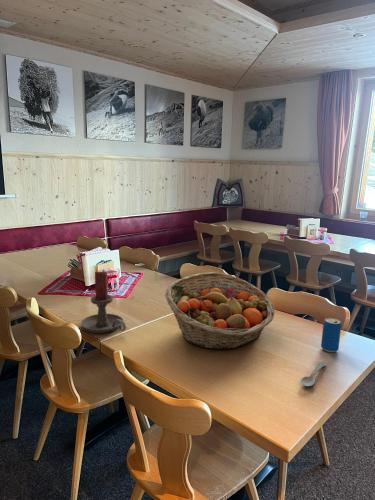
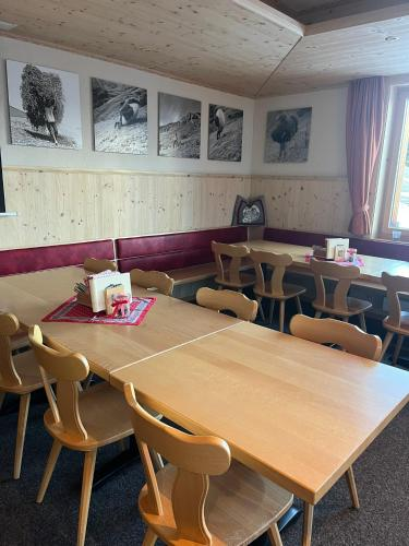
- fruit basket (220, 308)
- beverage can (331, 334)
- candle holder (105, 299)
- spoon (314, 373)
